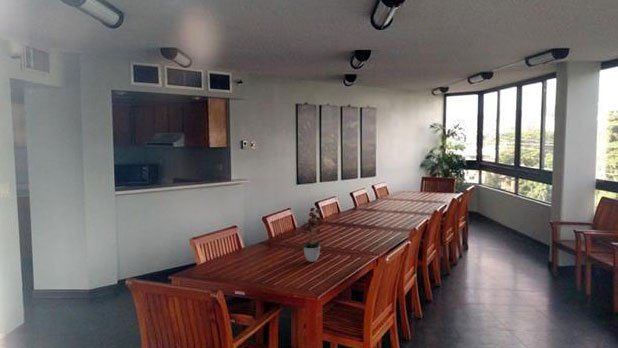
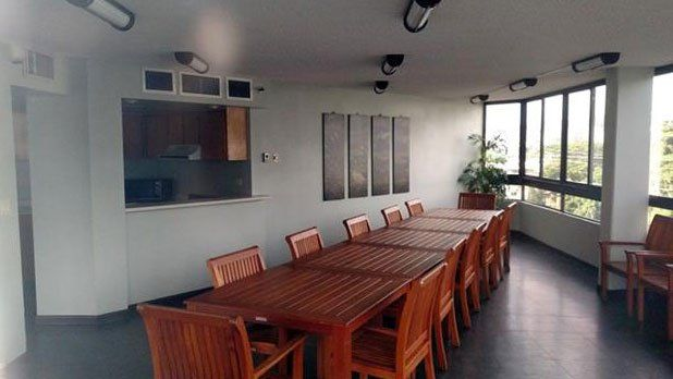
- flower arrangement (312, 234)
